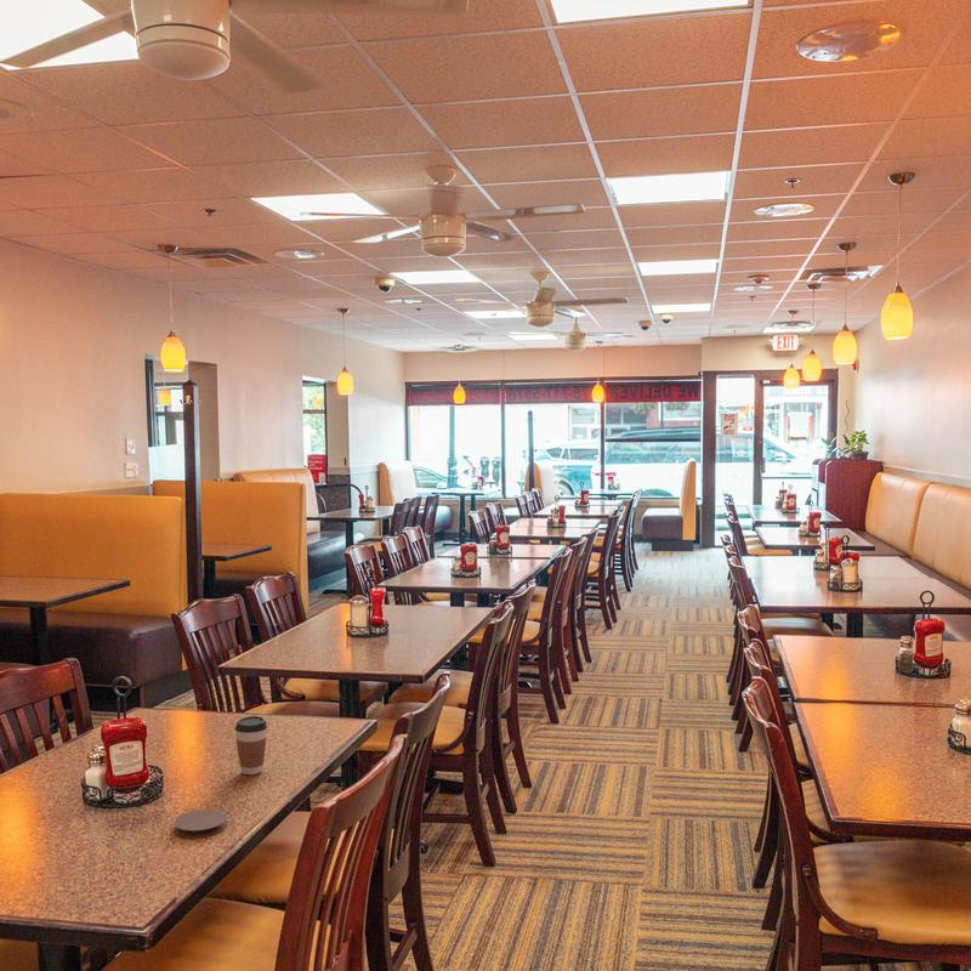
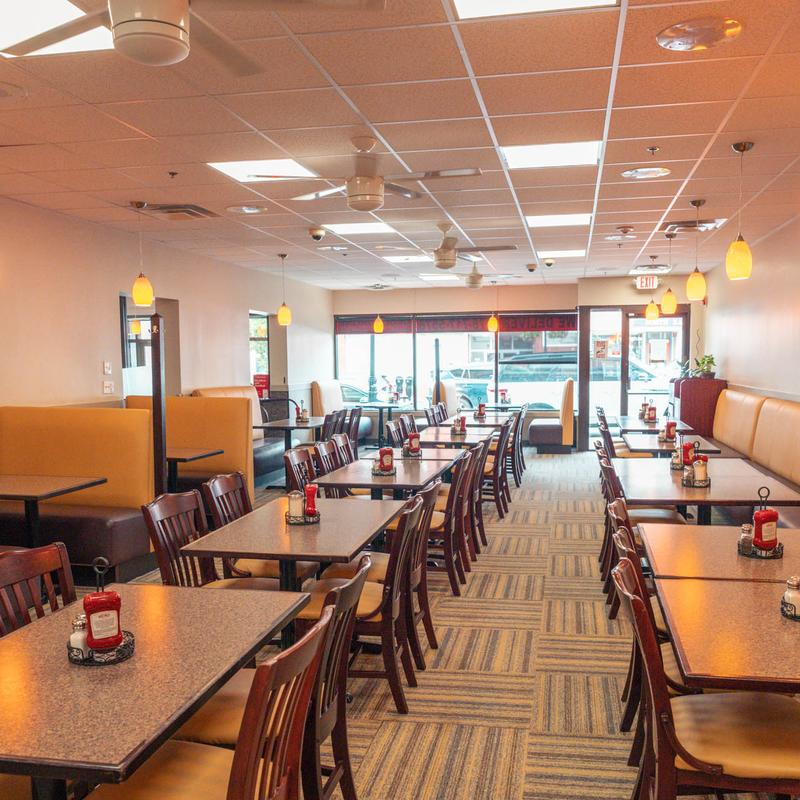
- coffee cup (251, 745)
- coaster (200, 823)
